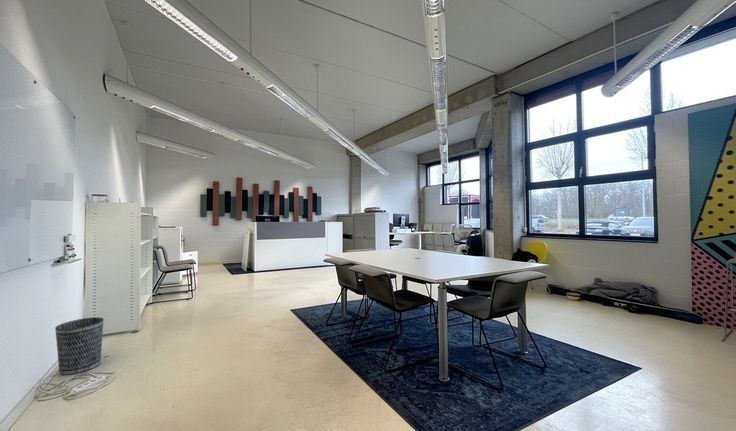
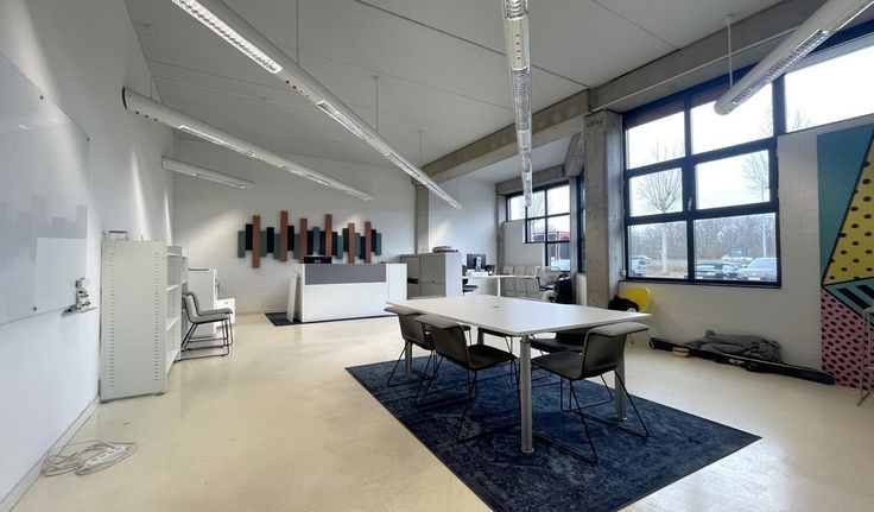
- wastebasket (80, 345)
